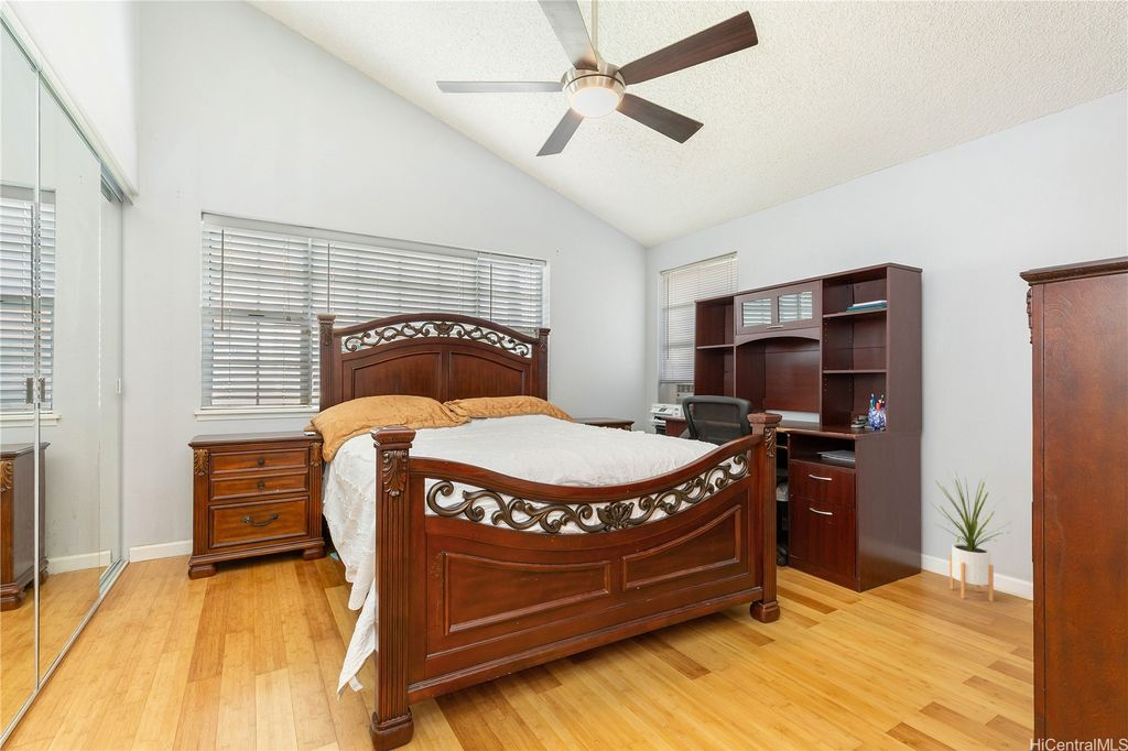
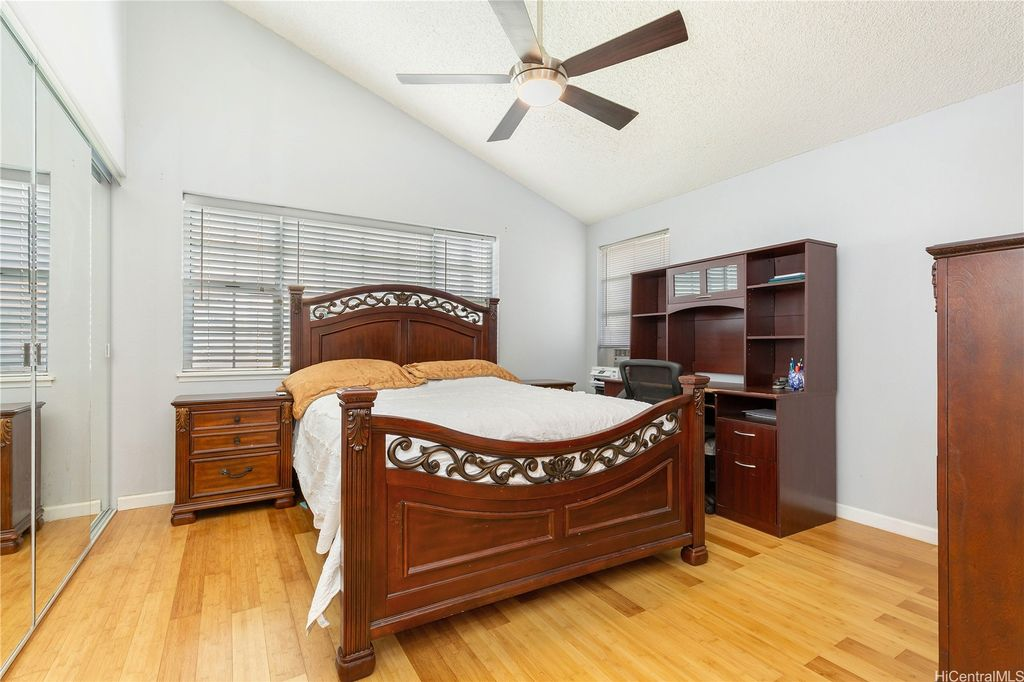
- house plant (973, 534)
